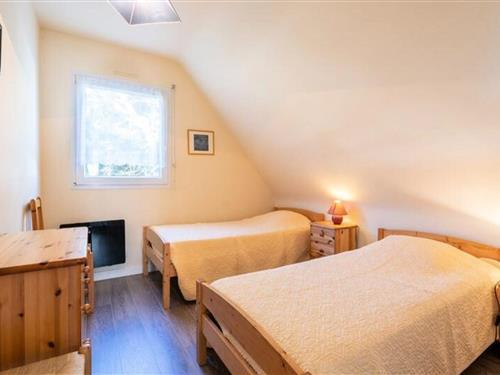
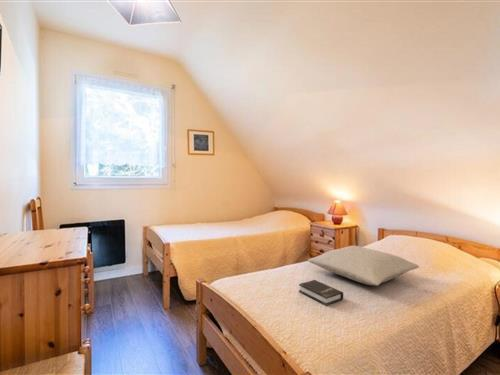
+ pillow (361, 263)
+ hardback book (320, 291)
